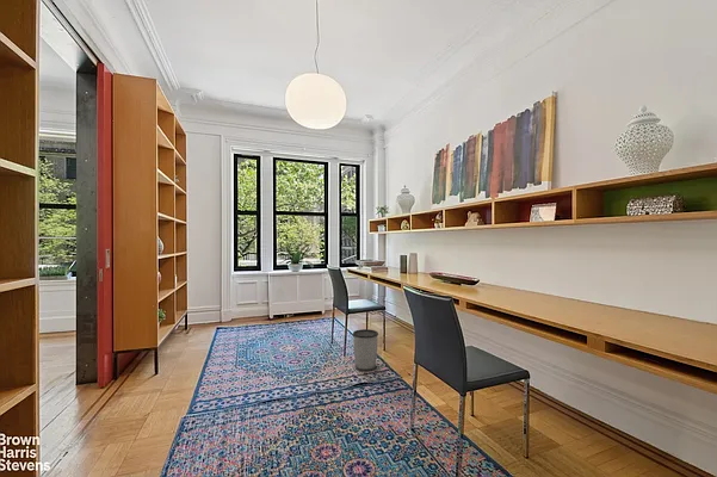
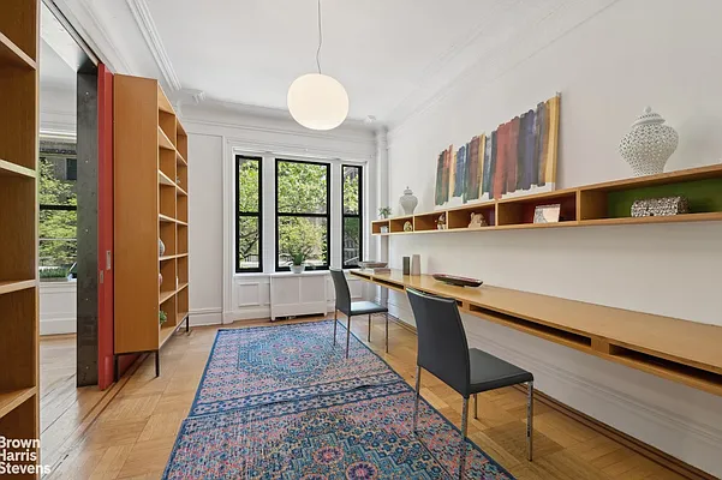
- wastebasket (365, 349)
